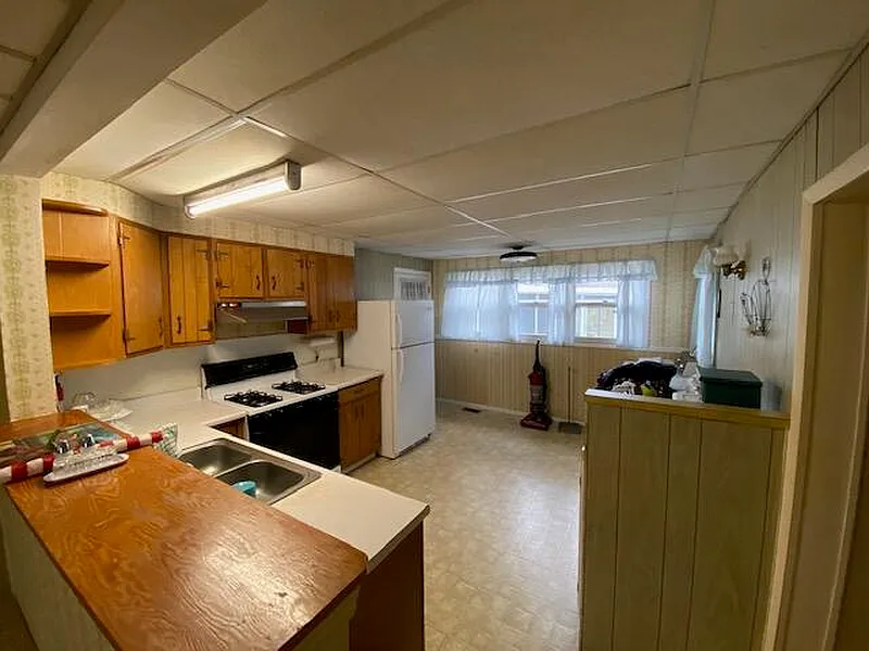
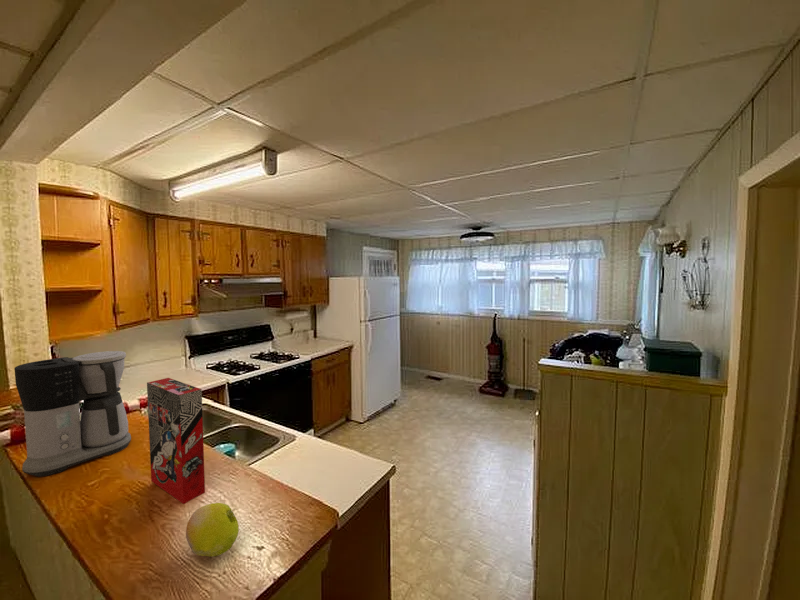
+ cereal box (175, 436)
+ fruit (213, 528)
+ coffee maker (78, 408)
